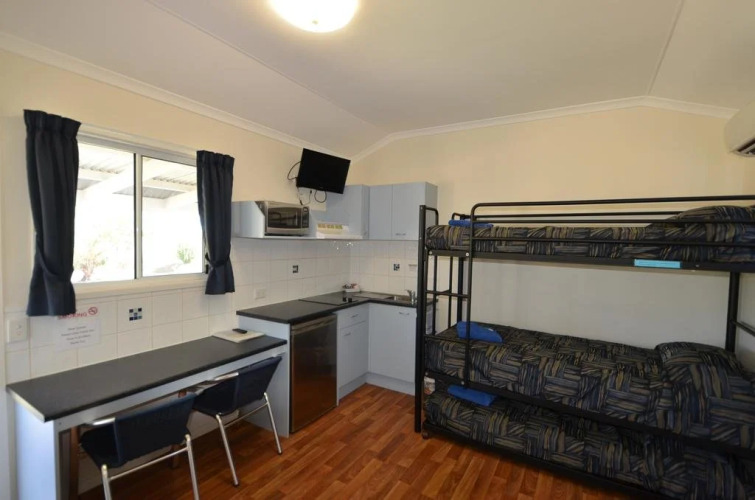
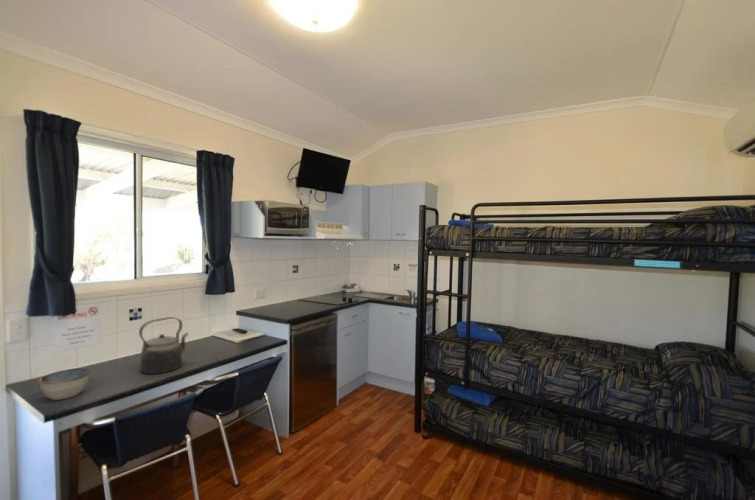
+ kettle (165, 342)
+ bowl (65, 385)
